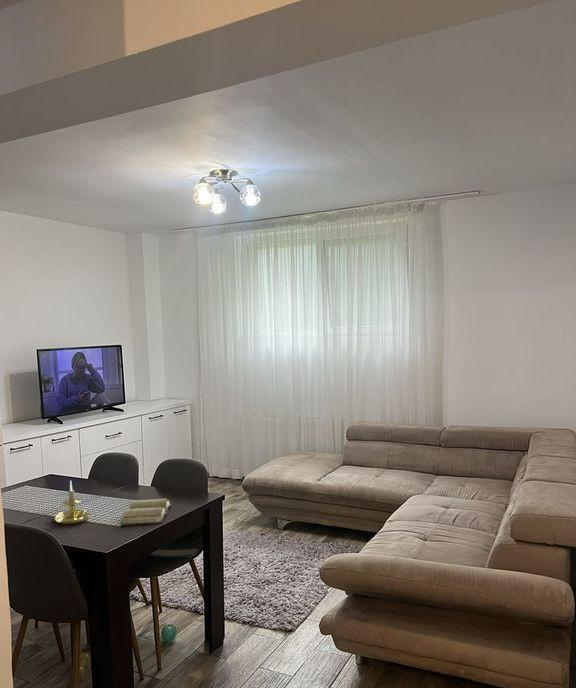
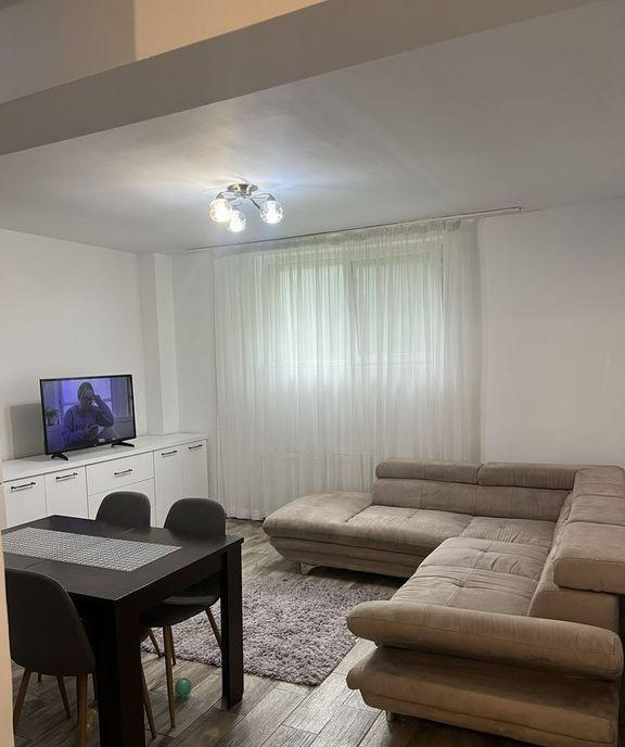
- candle holder (73, 500)
- diary (147, 509)
